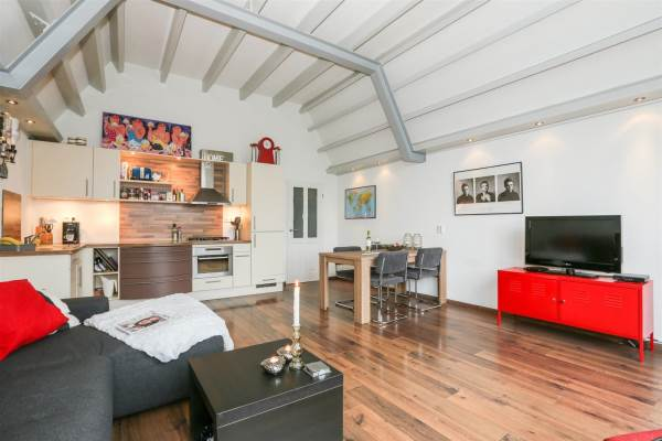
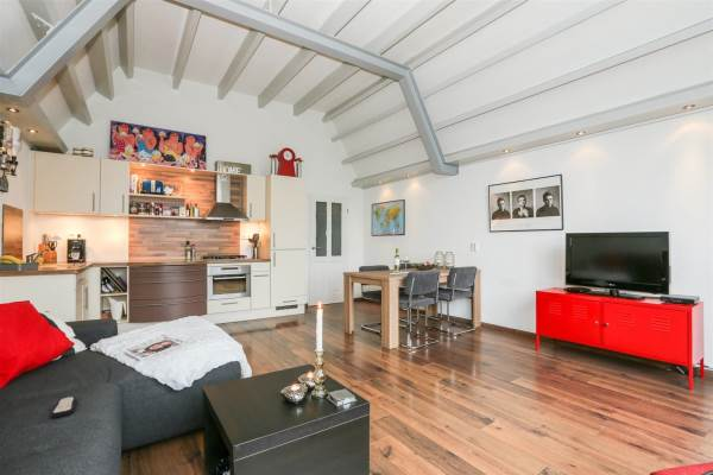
+ remote control (64, 406)
